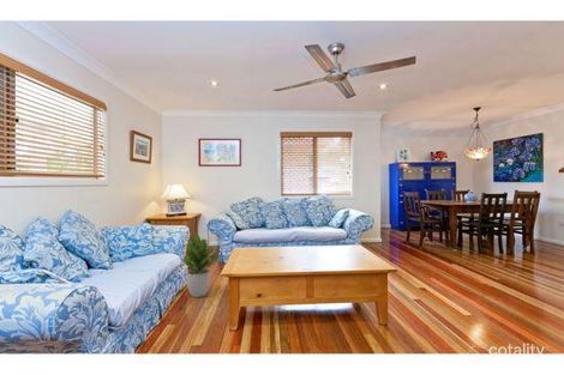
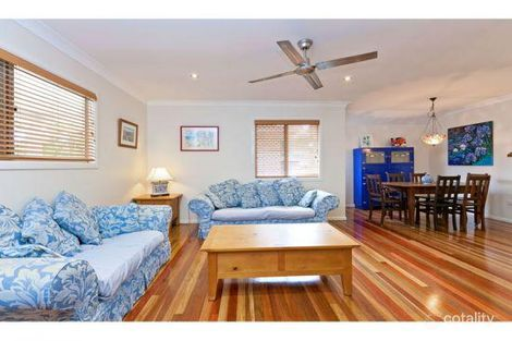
- potted plant (199, 264)
